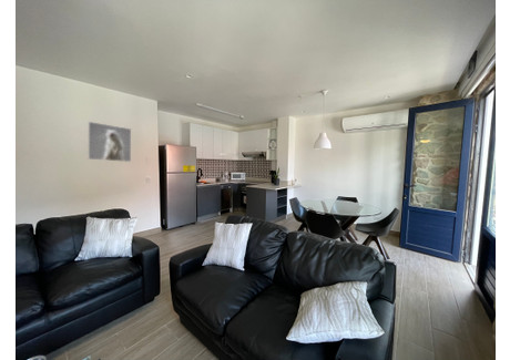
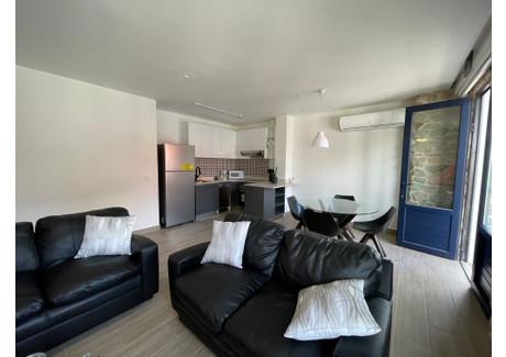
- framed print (111, 143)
